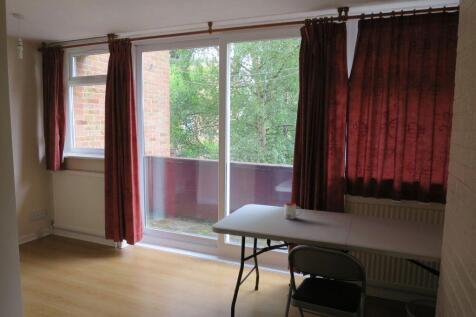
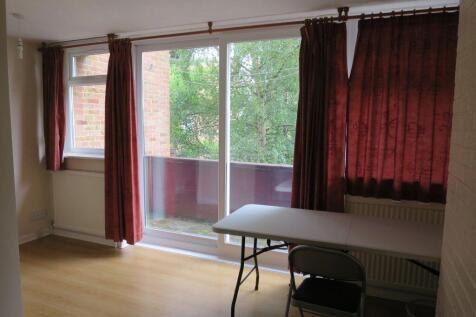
- mug (292, 211)
